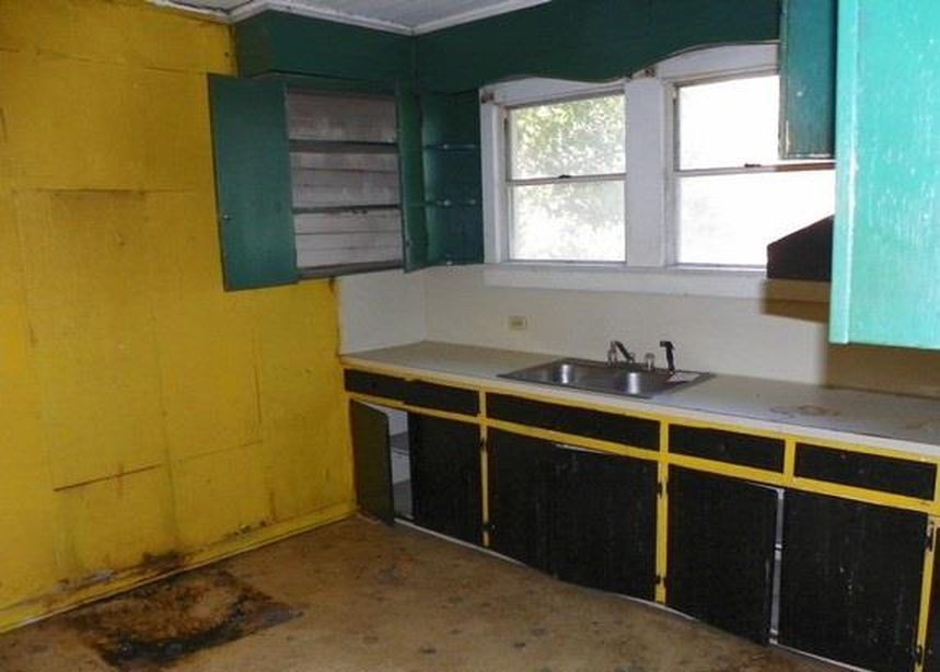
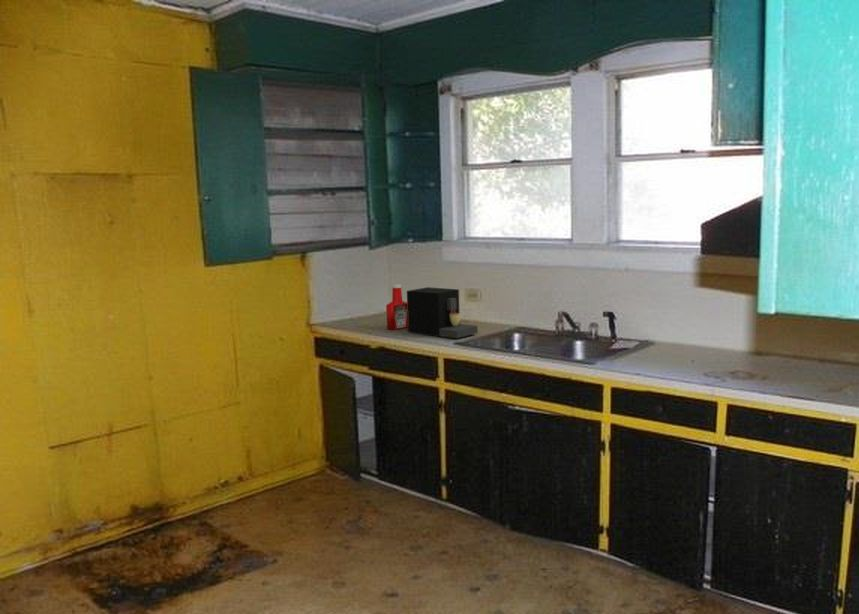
+ soap bottle (397, 306)
+ coffee maker (441, 312)
